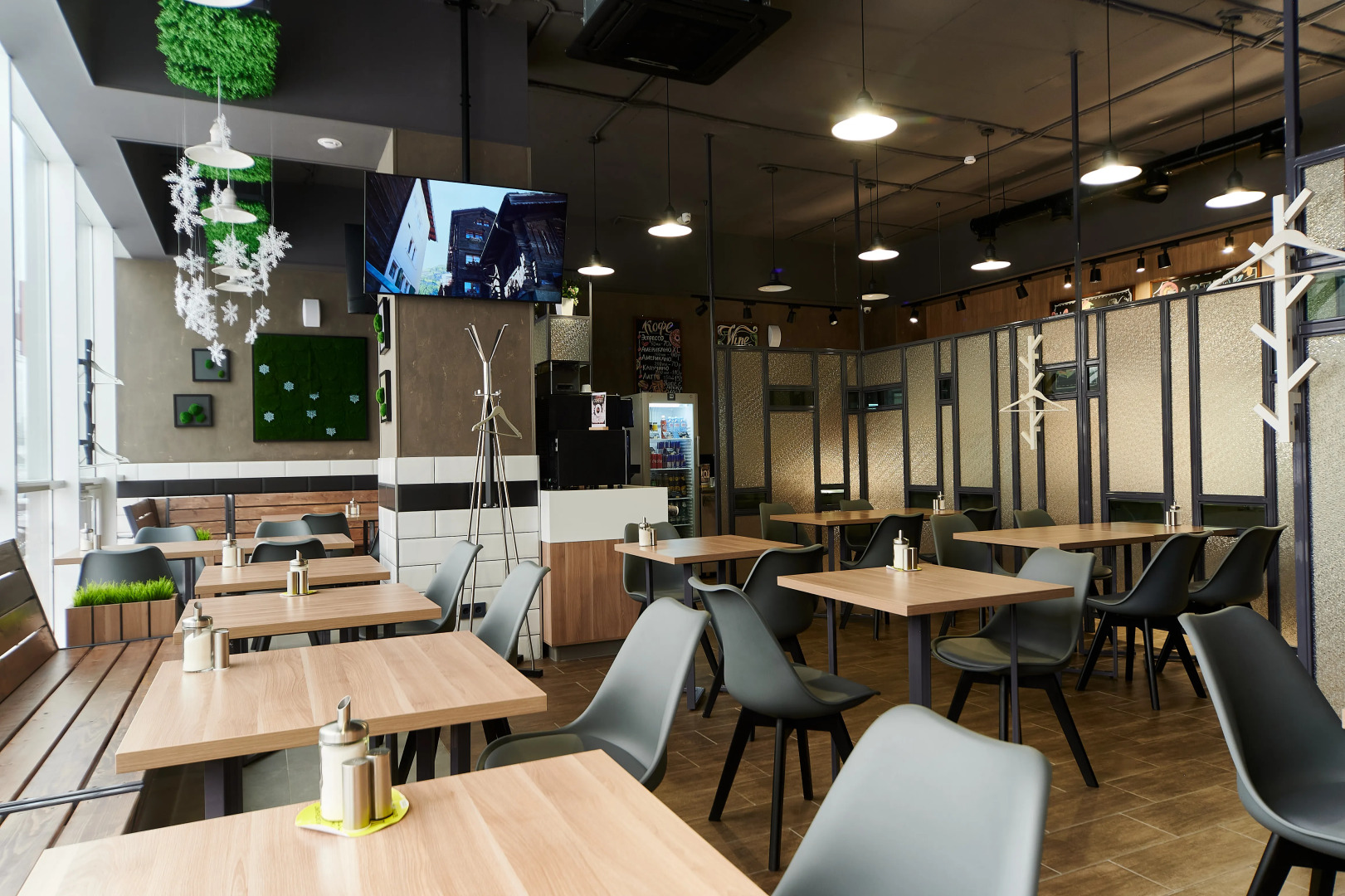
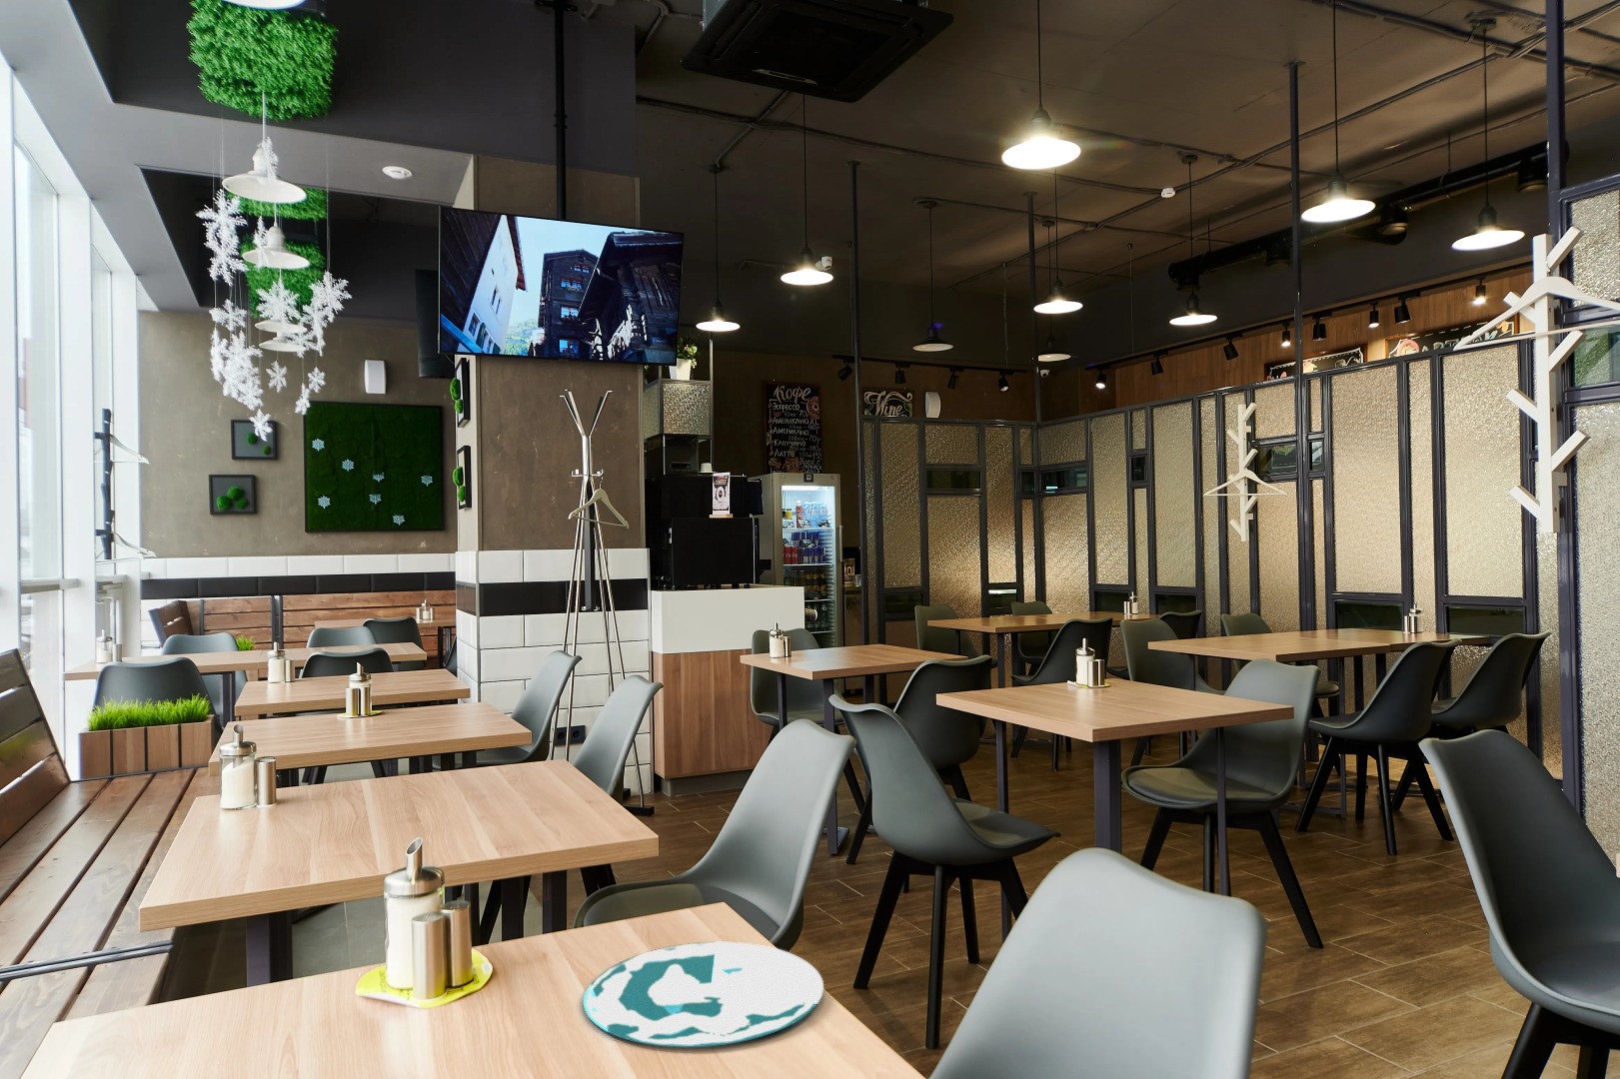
+ plate (705, 978)
